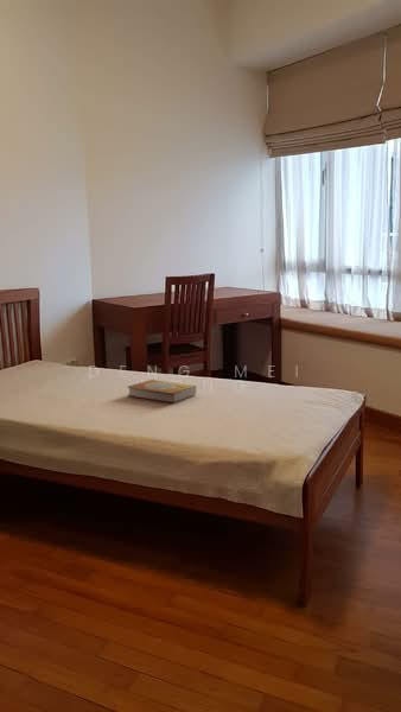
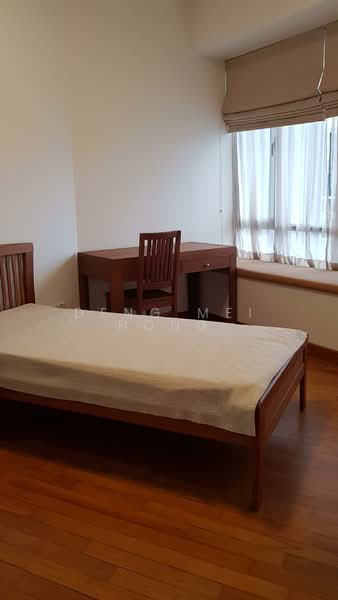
- book (161, 390)
